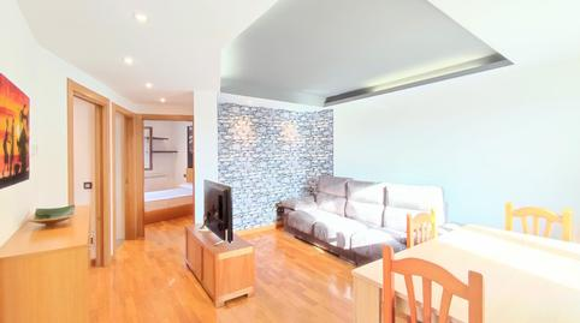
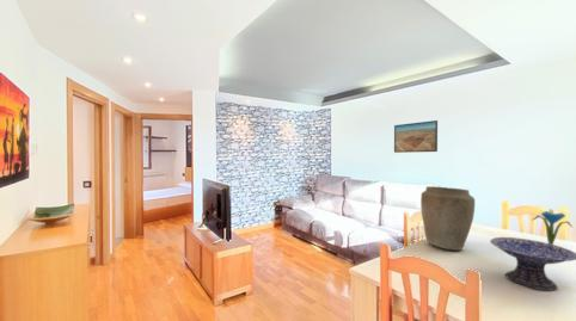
+ decorative bowl (529, 263)
+ flower (551, 229)
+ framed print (413, 137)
+ vase (446, 216)
